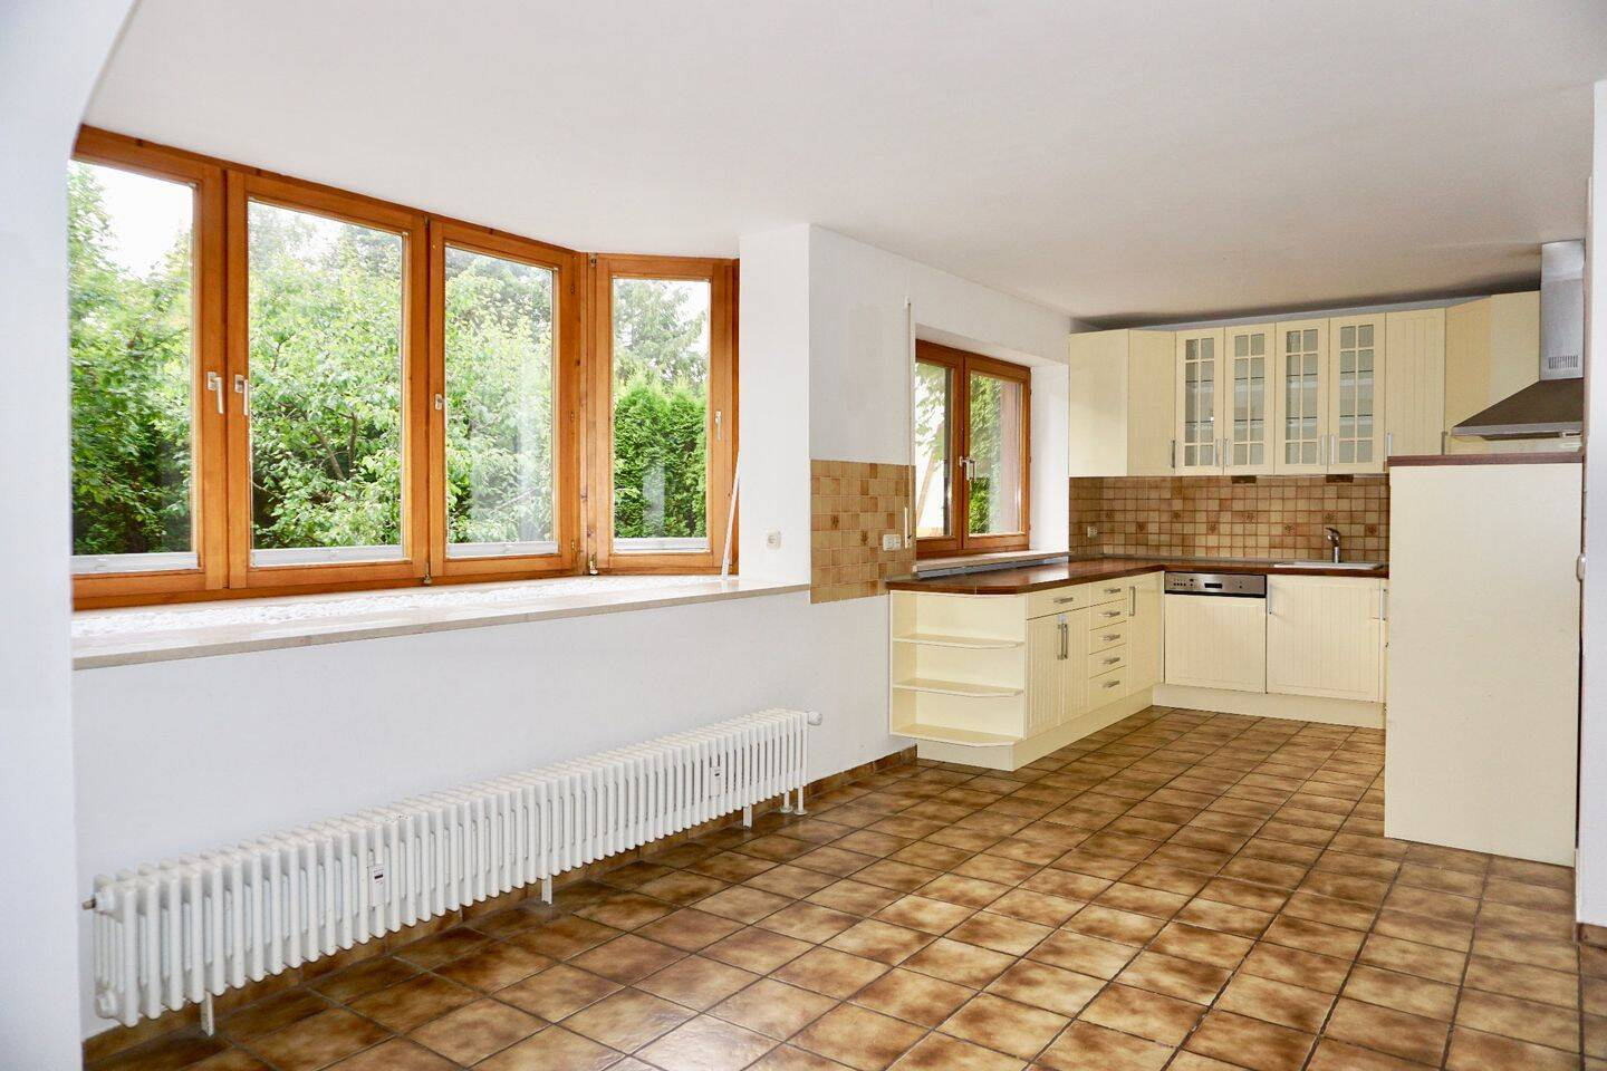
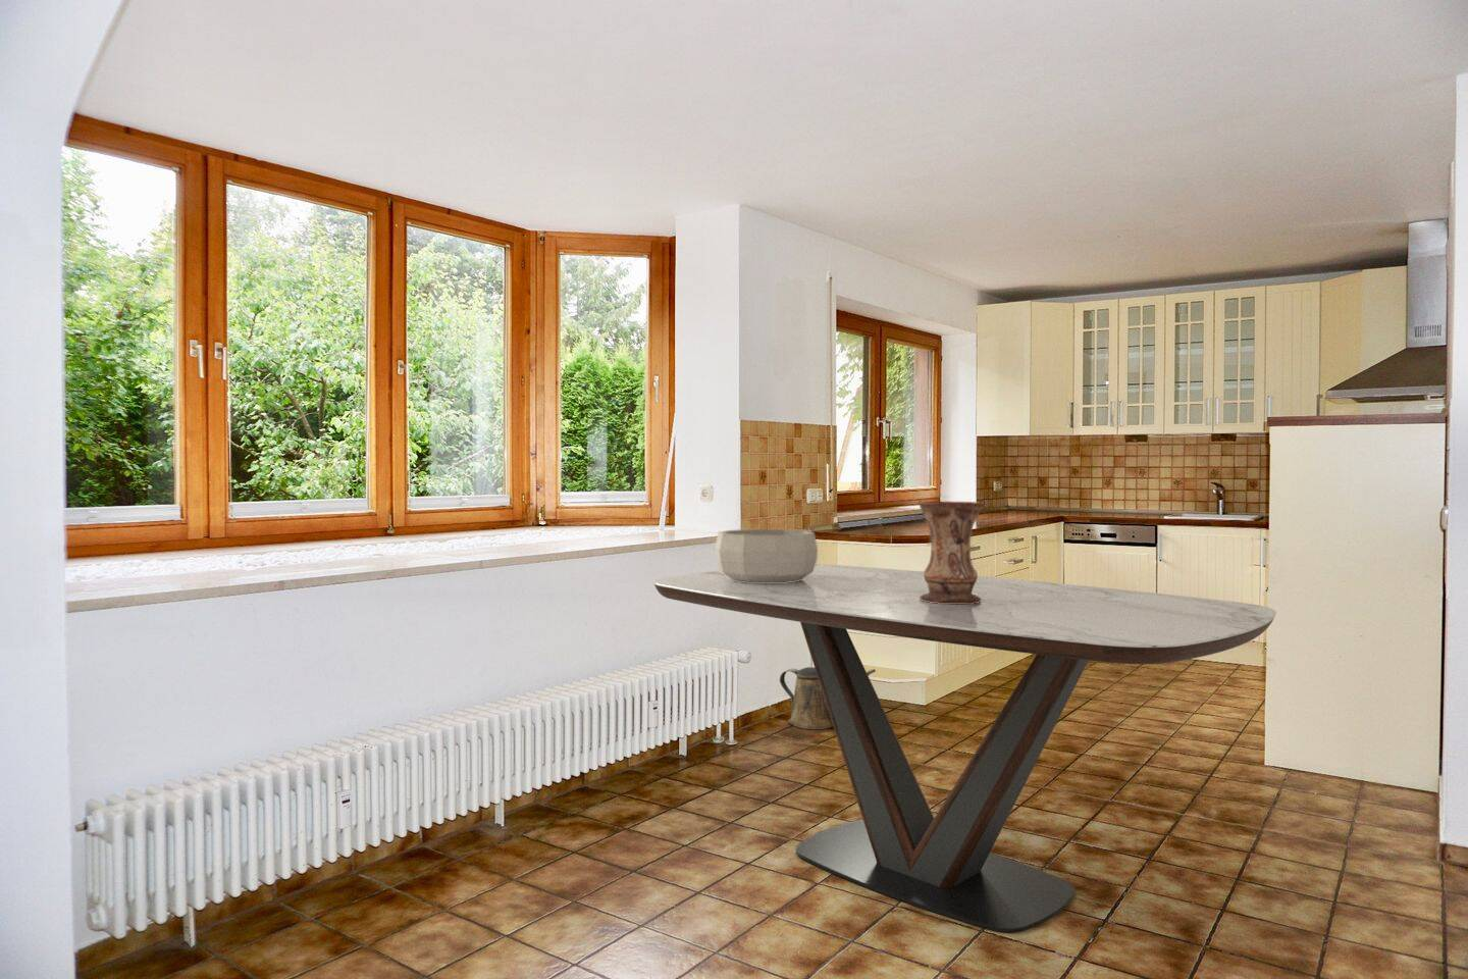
+ watering can (822, 695)
+ vase (950, 550)
+ dining table (900, 745)
+ decorative bowl (766, 555)
